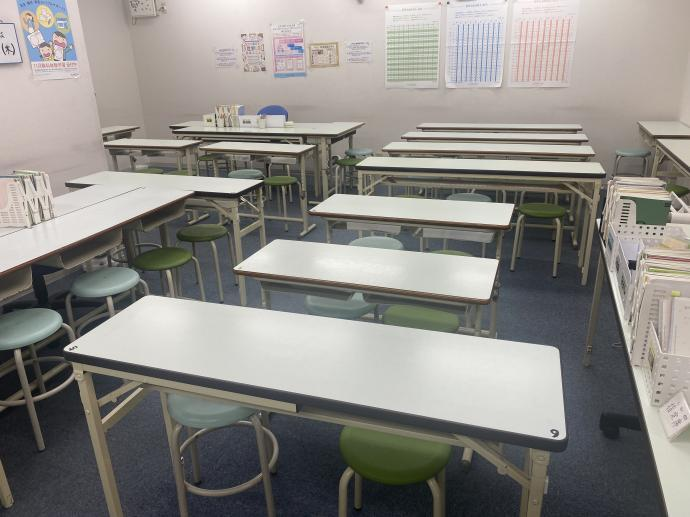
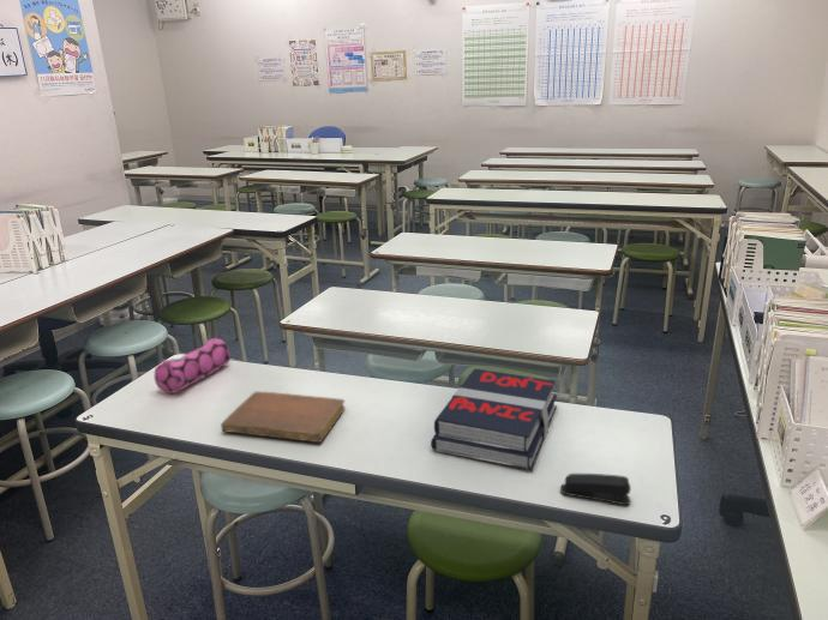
+ pencil case (194, 362)
+ stapler (595, 484)
+ notebook (284, 415)
+ book (497, 413)
